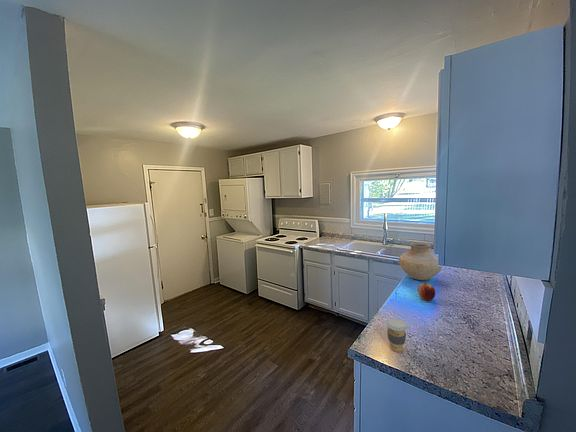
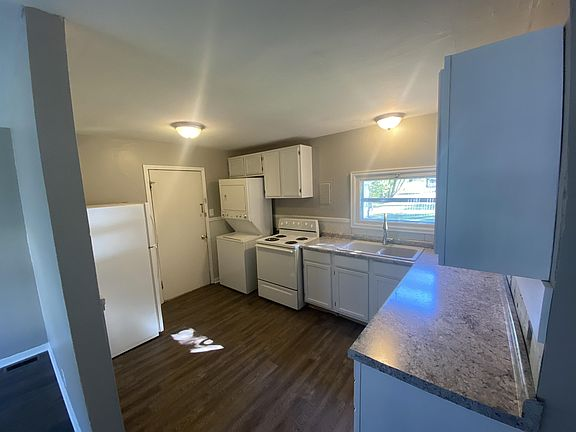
- coffee cup (396, 335)
- apple (426, 291)
- vase (419, 261)
